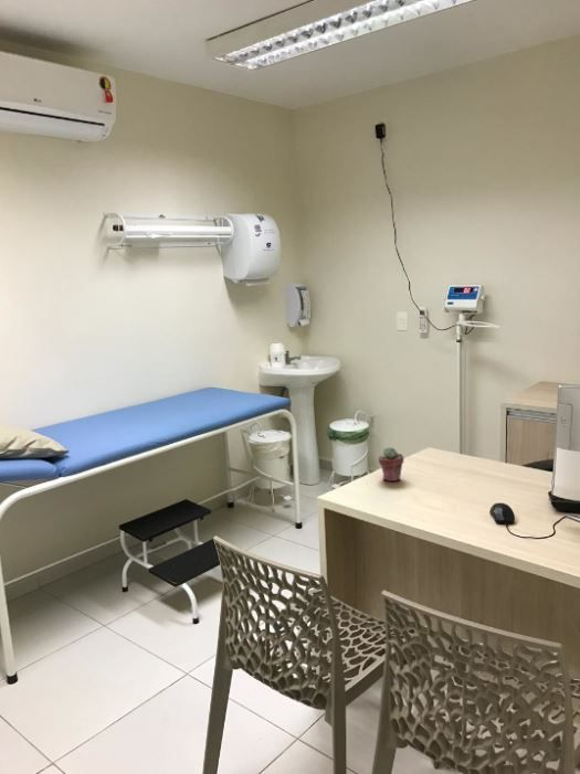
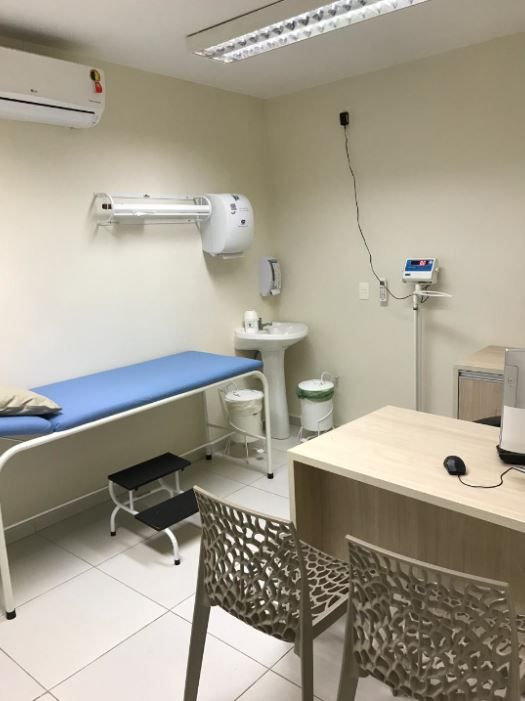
- potted succulent (391, 463)
